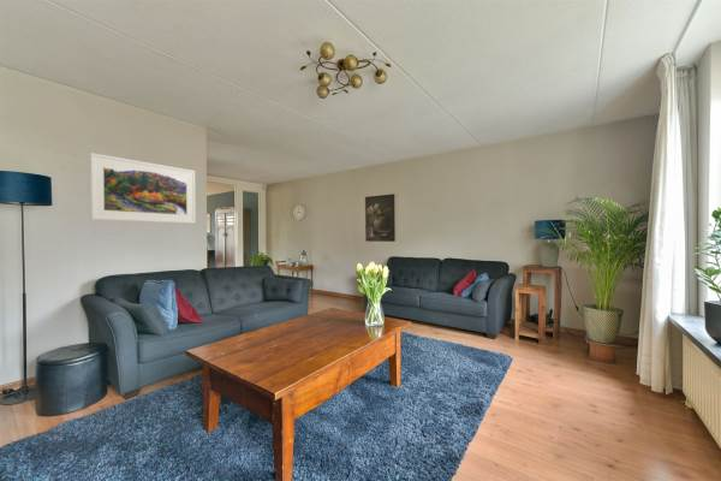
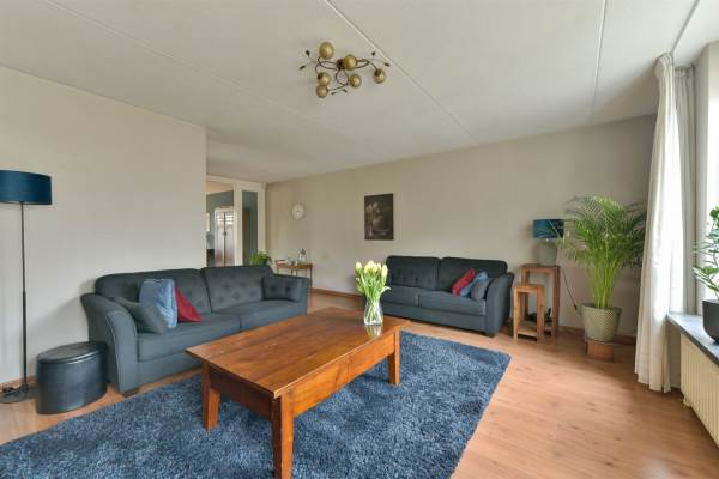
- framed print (149, 191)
